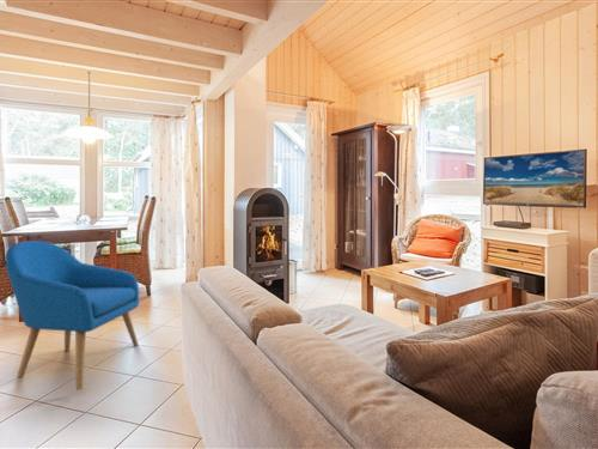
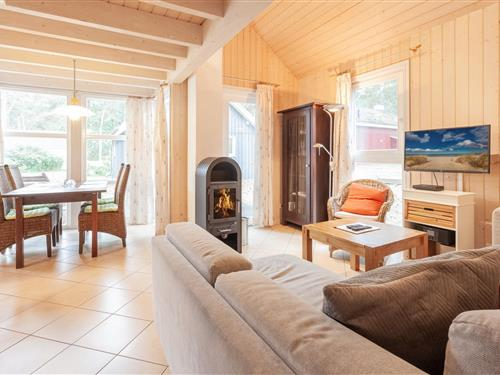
- armchair (71, 303)
